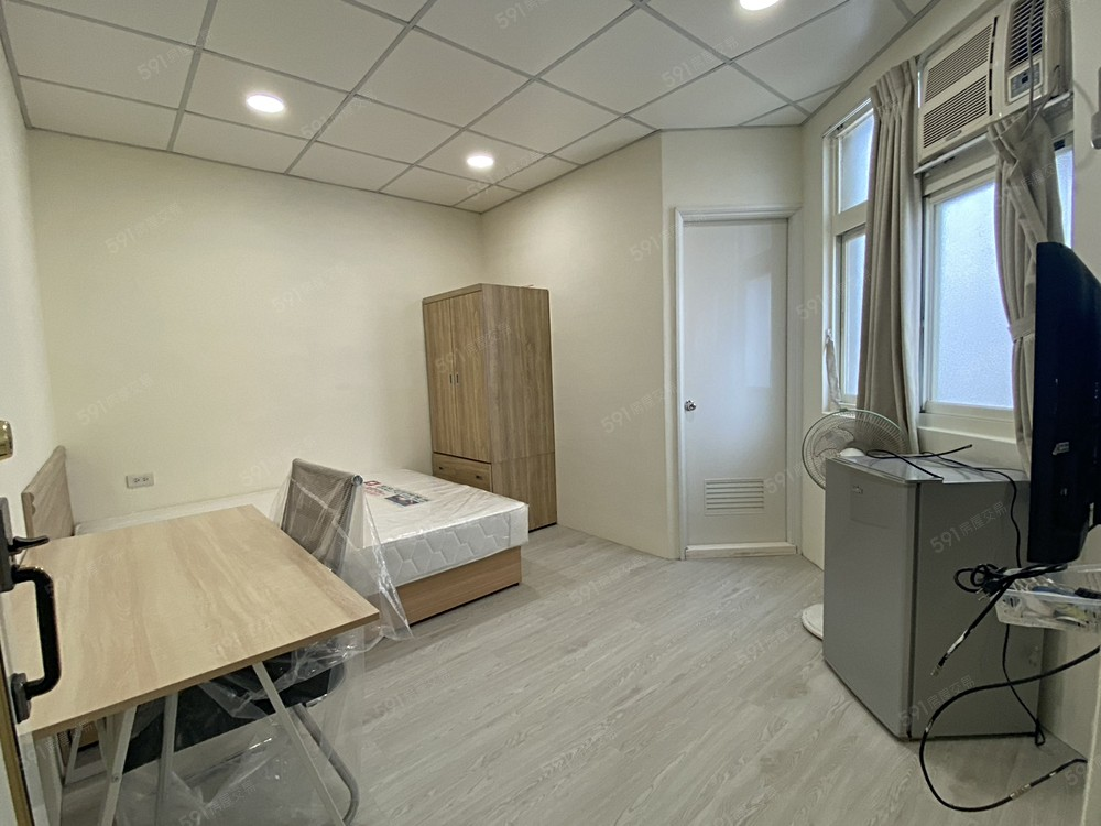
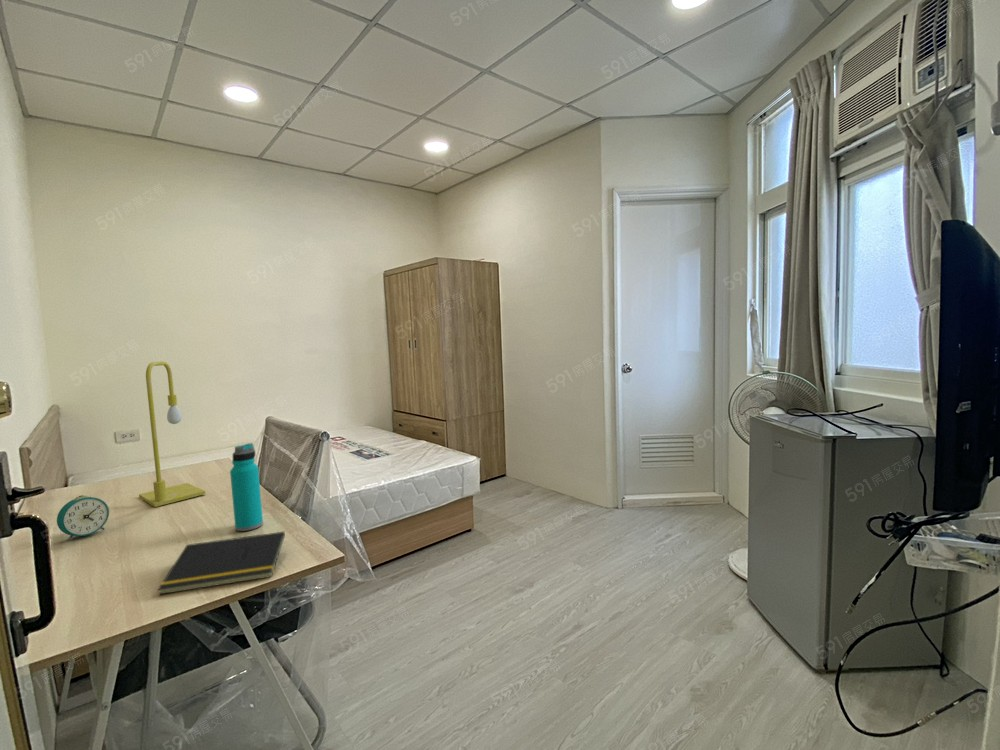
+ notepad (227, 560)
+ alarm clock (82, 514)
+ table lamp (169, 422)
+ water bottle (245, 486)
